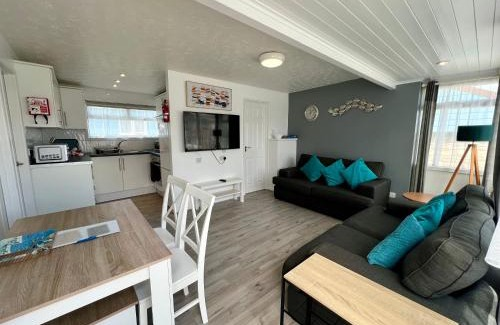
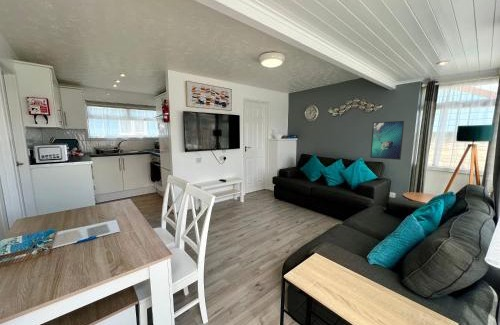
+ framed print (386, 140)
